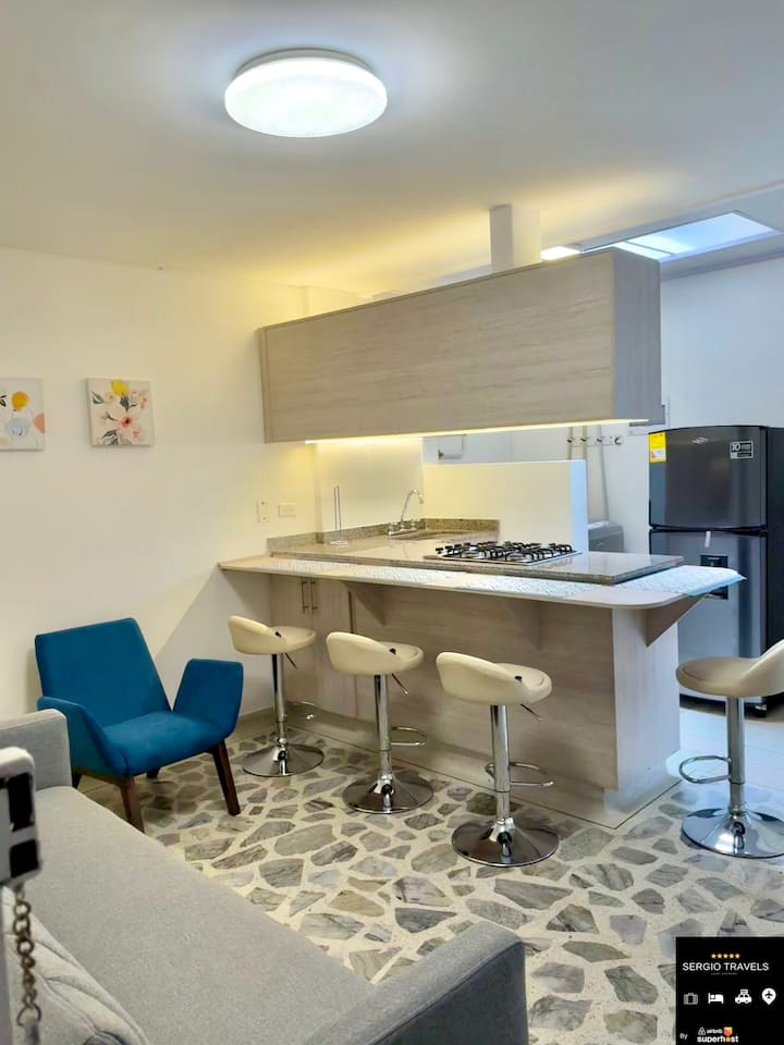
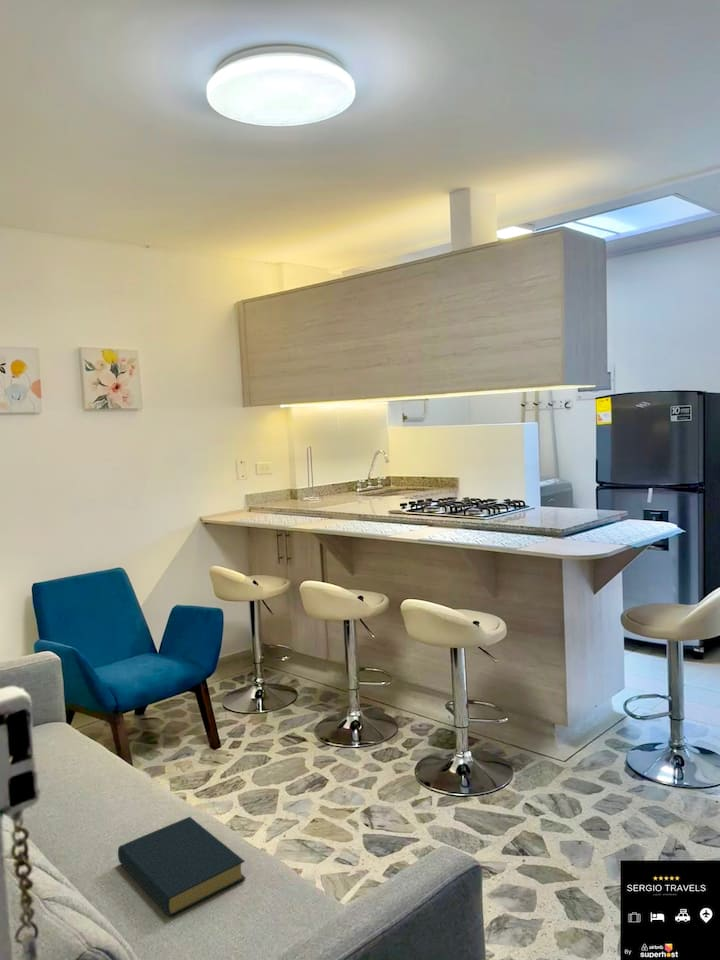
+ hardback book (180, 862)
